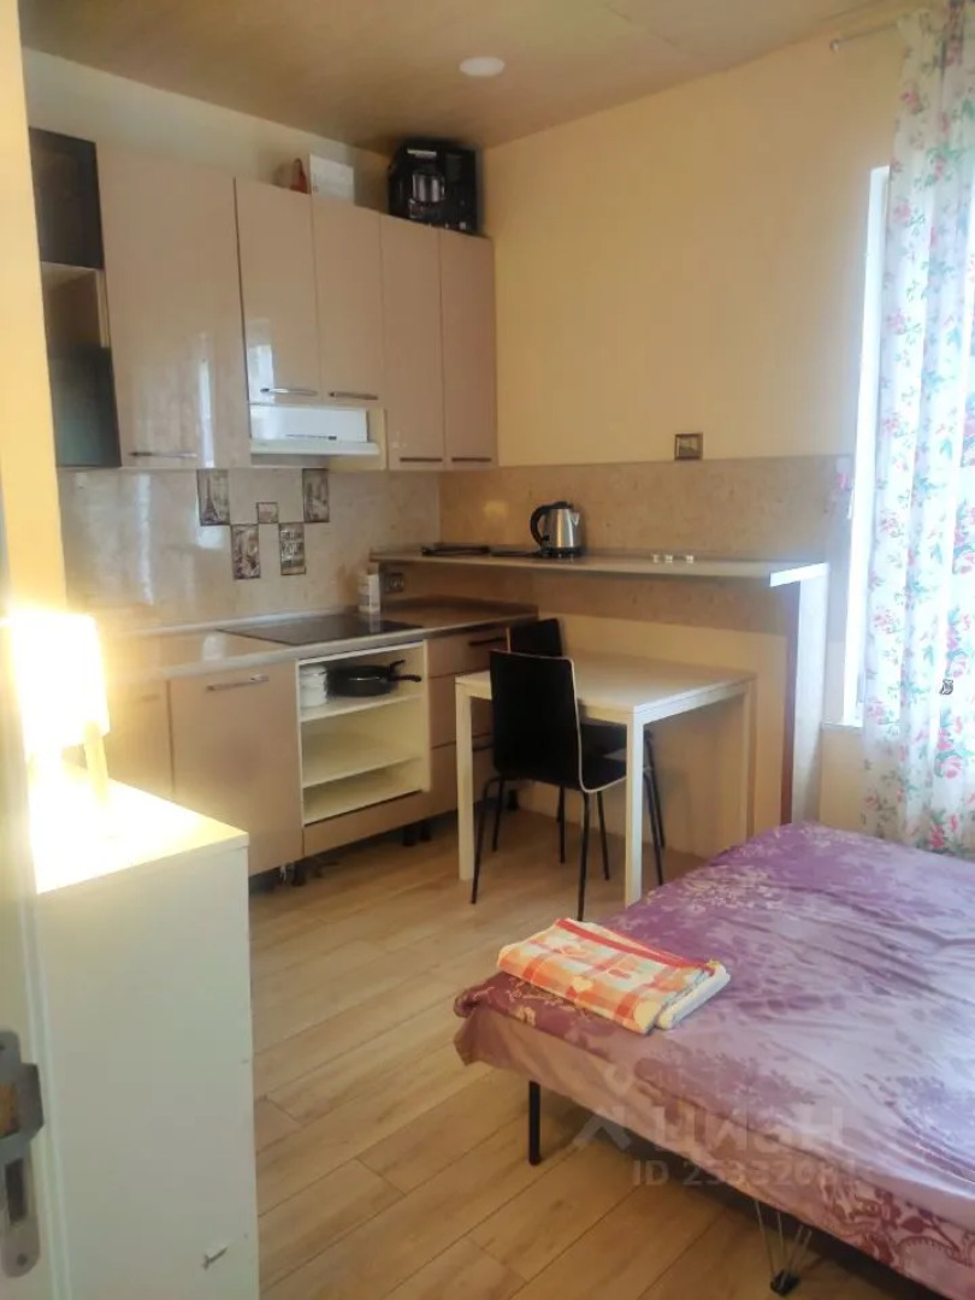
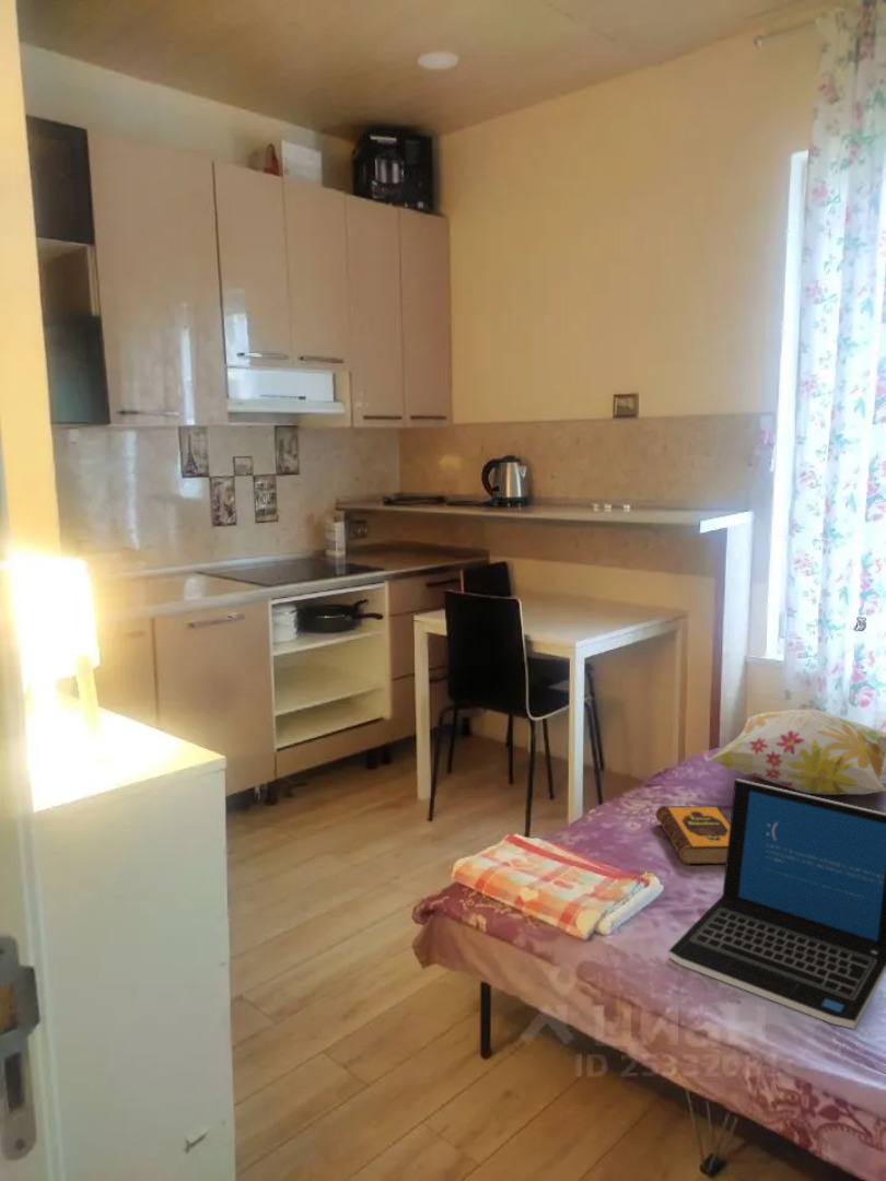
+ hardback book (699, 833)
+ decorative pillow (807, 749)
+ laptop (788, 888)
